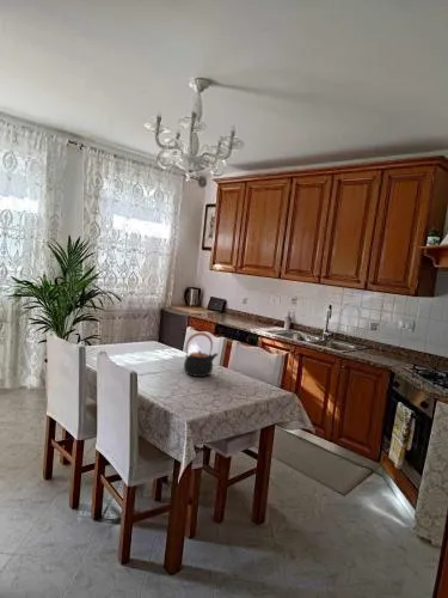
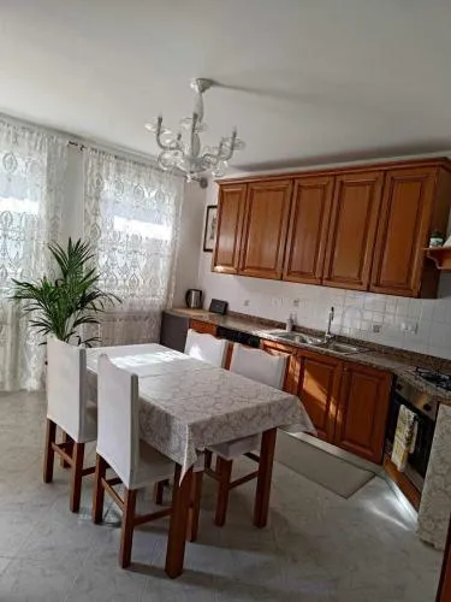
- teapot (202, 353)
